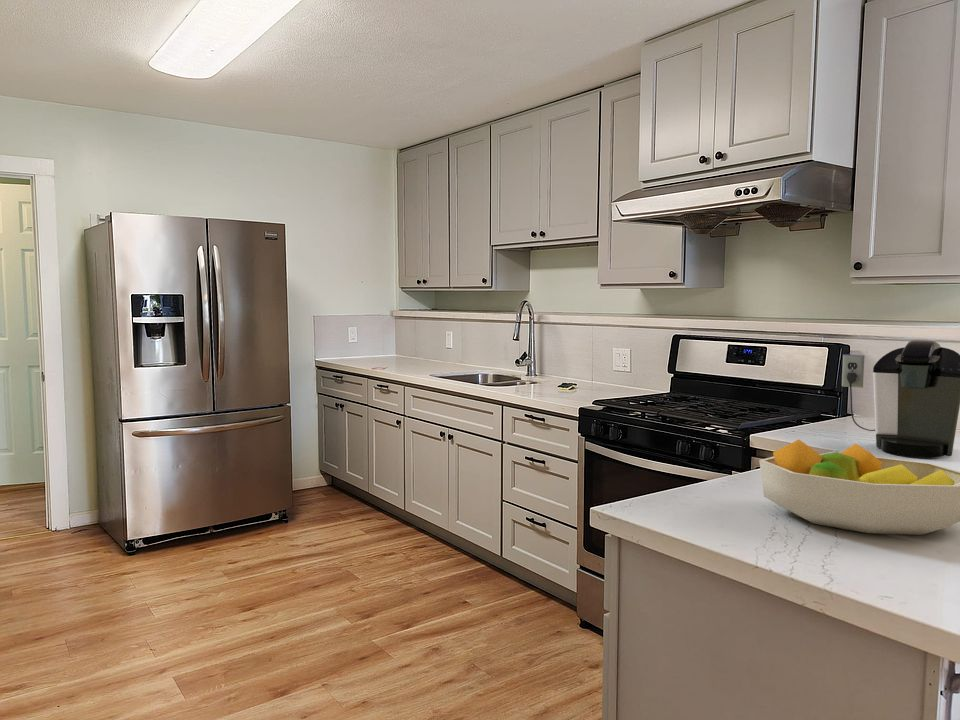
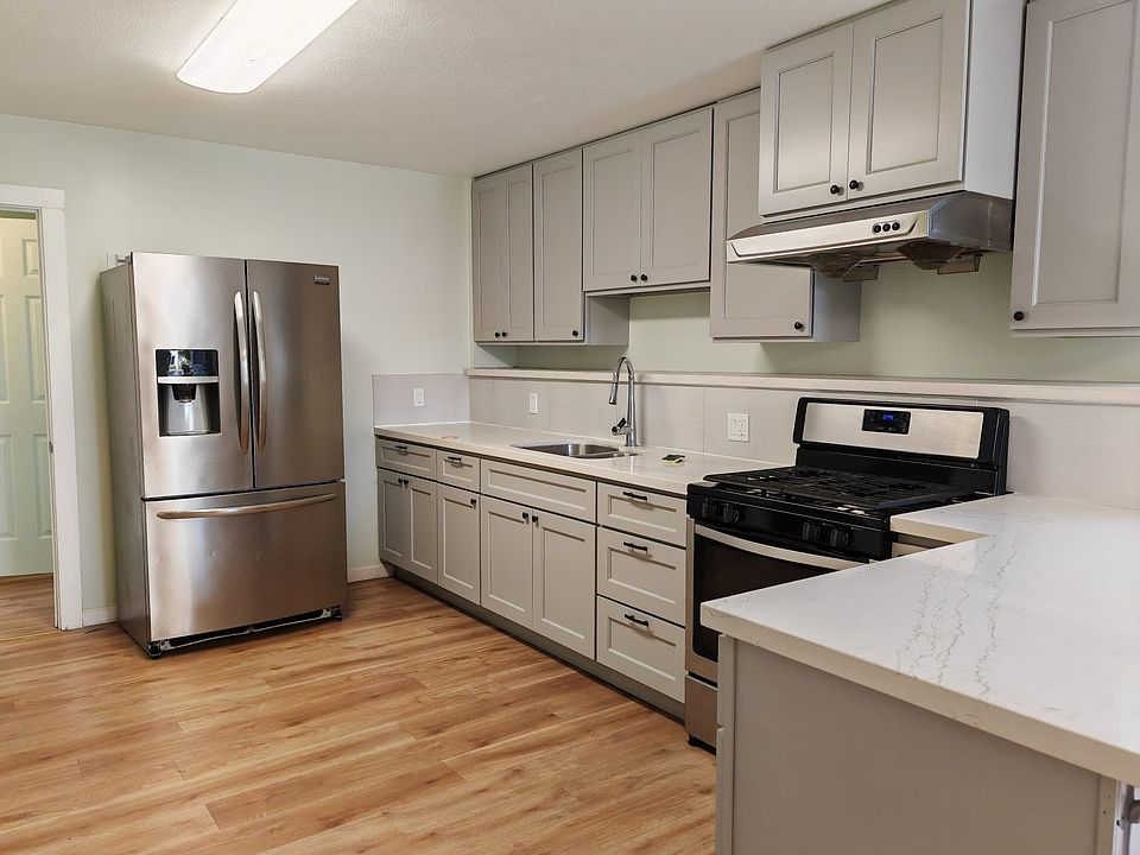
- fruit bowl (863, 481)
- coffee maker (894, 393)
